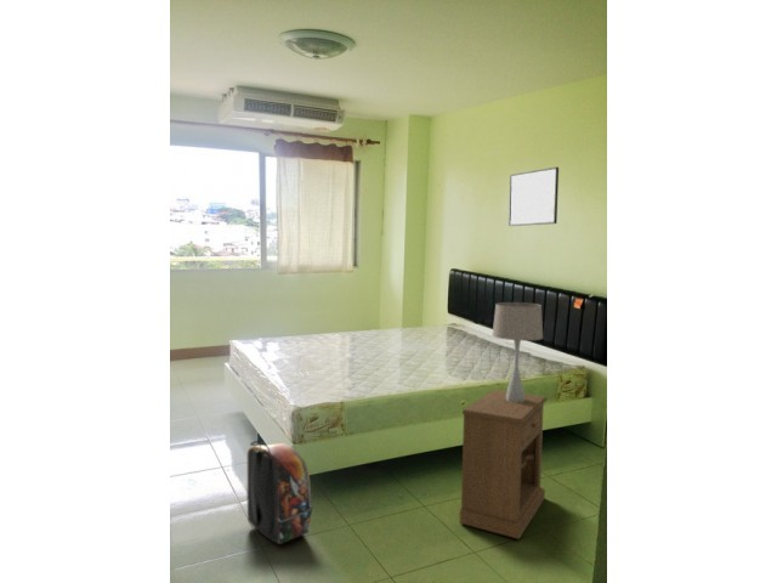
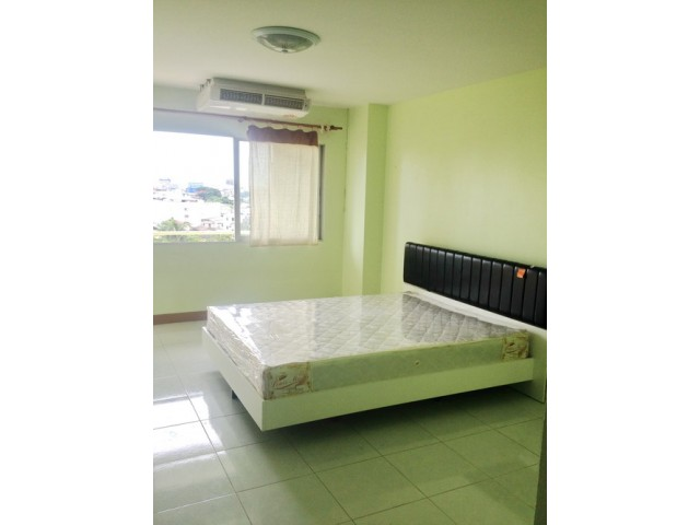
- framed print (532, 198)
- table lamp (516, 350)
- backpack (276, 485)
- nightstand (505, 457)
